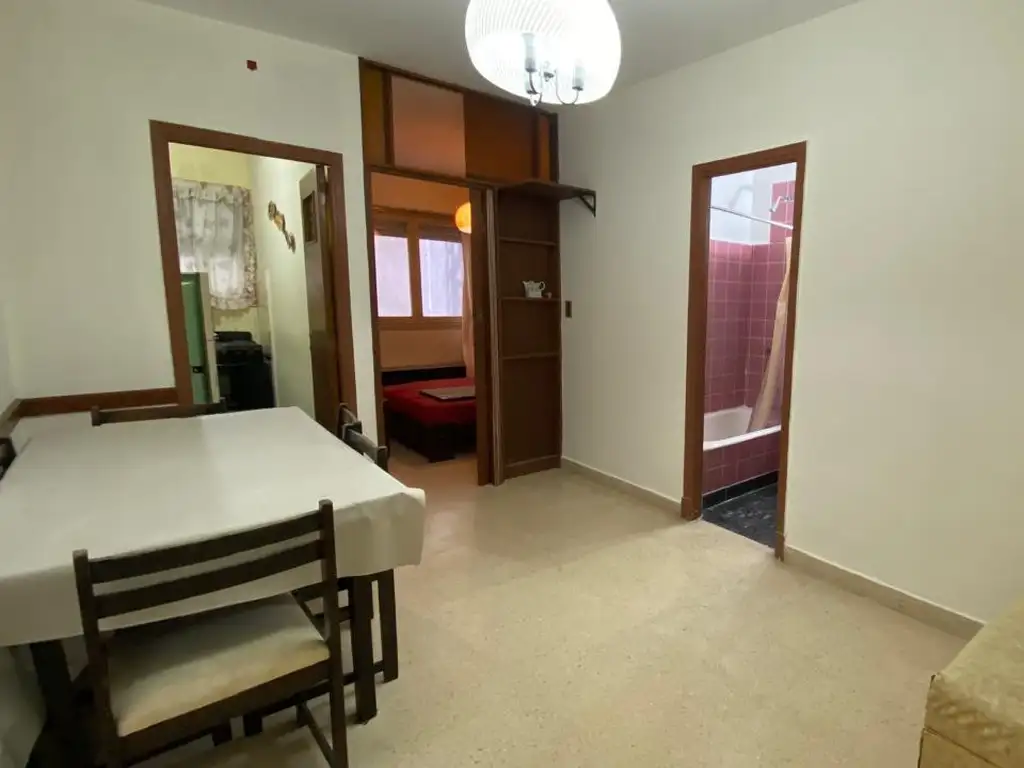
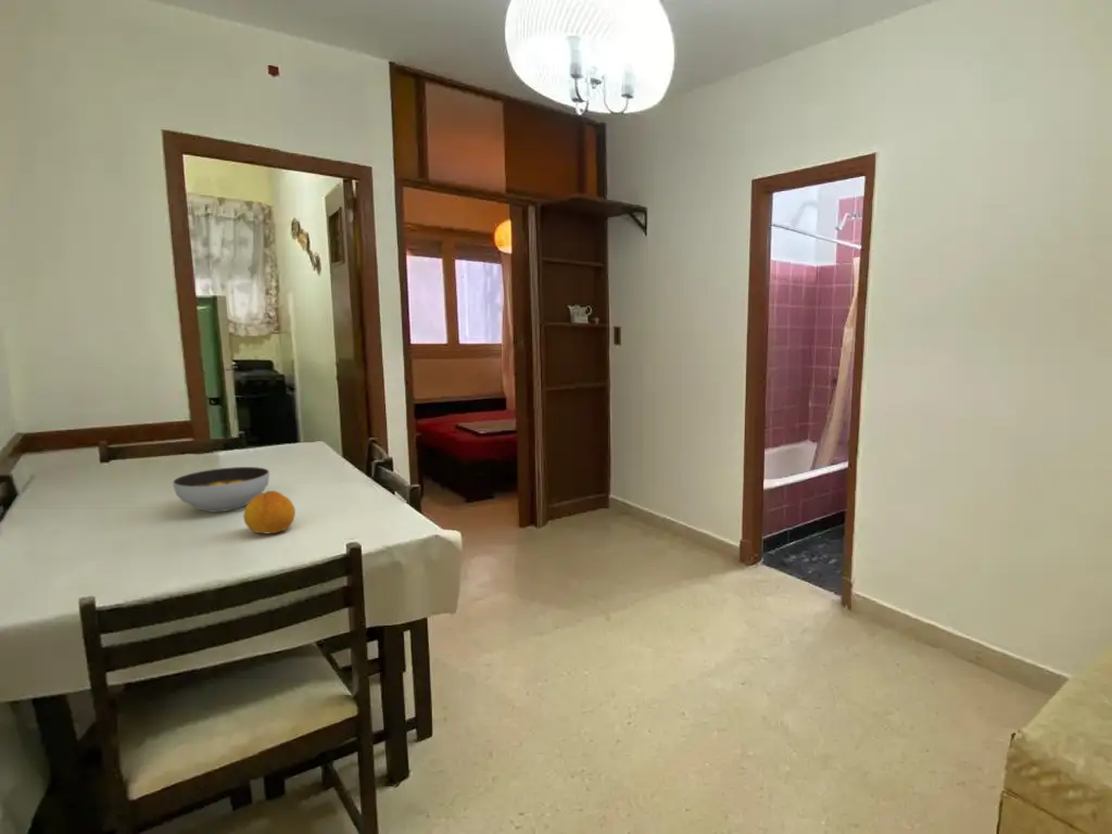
+ soup bowl (224, 491)
+ fruit (269, 510)
